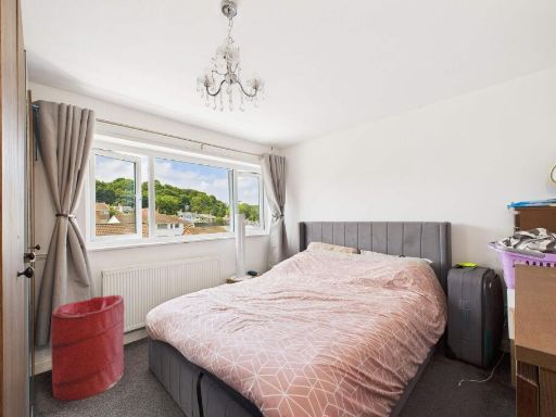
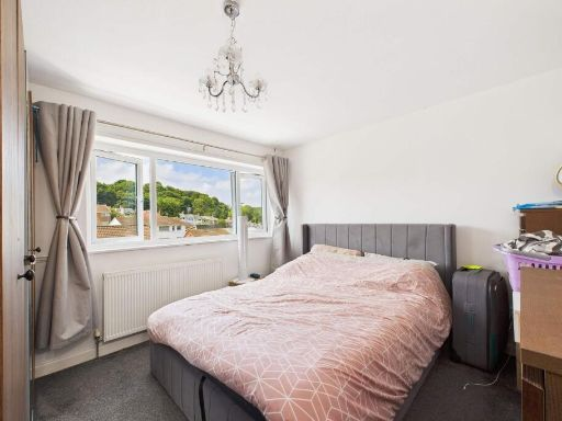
- laundry hamper (90, 340)
